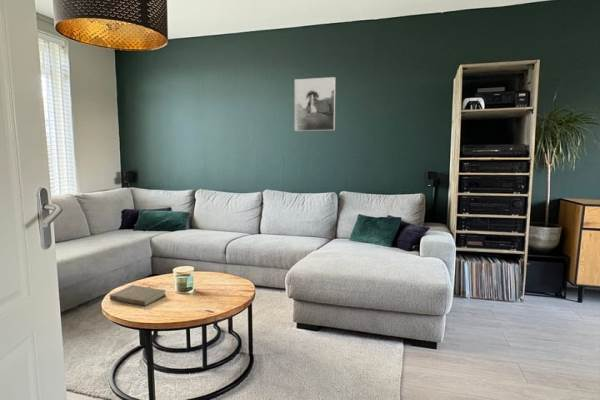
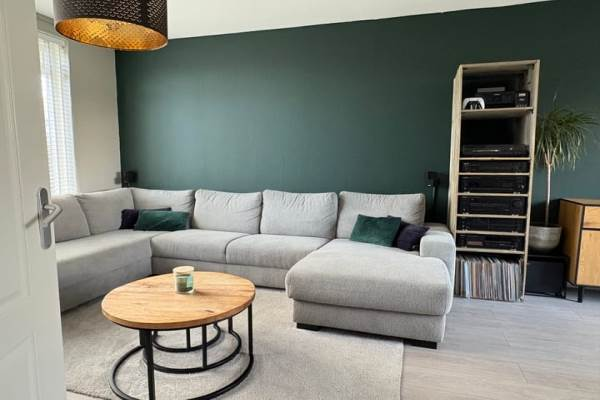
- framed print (314, 104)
- book (138, 295)
